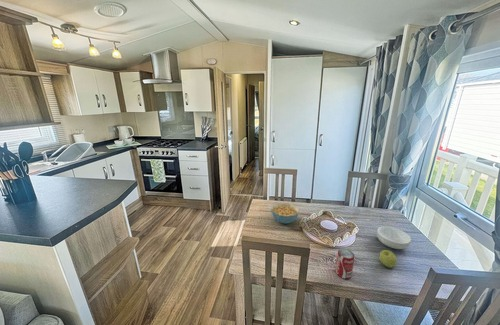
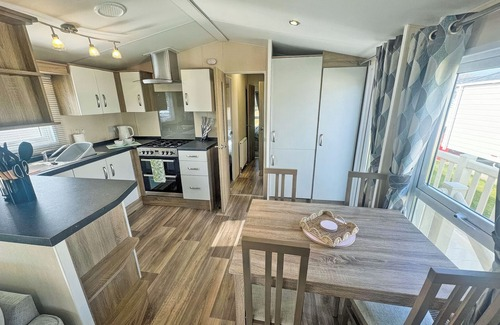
- apple (387, 258)
- cereal bowl (284, 215)
- cereal bowl (392, 239)
- beverage can (344, 263)
